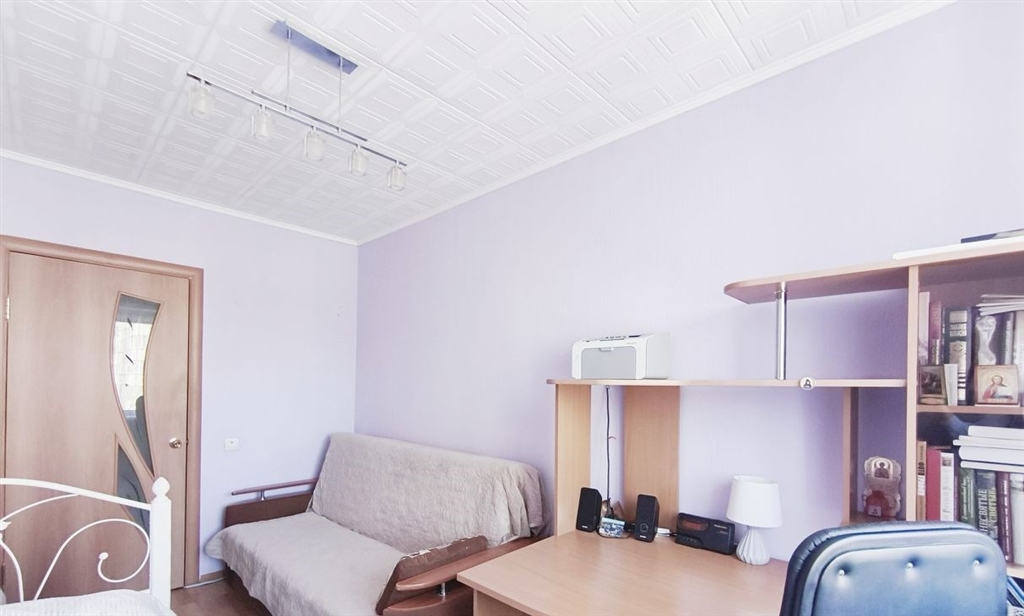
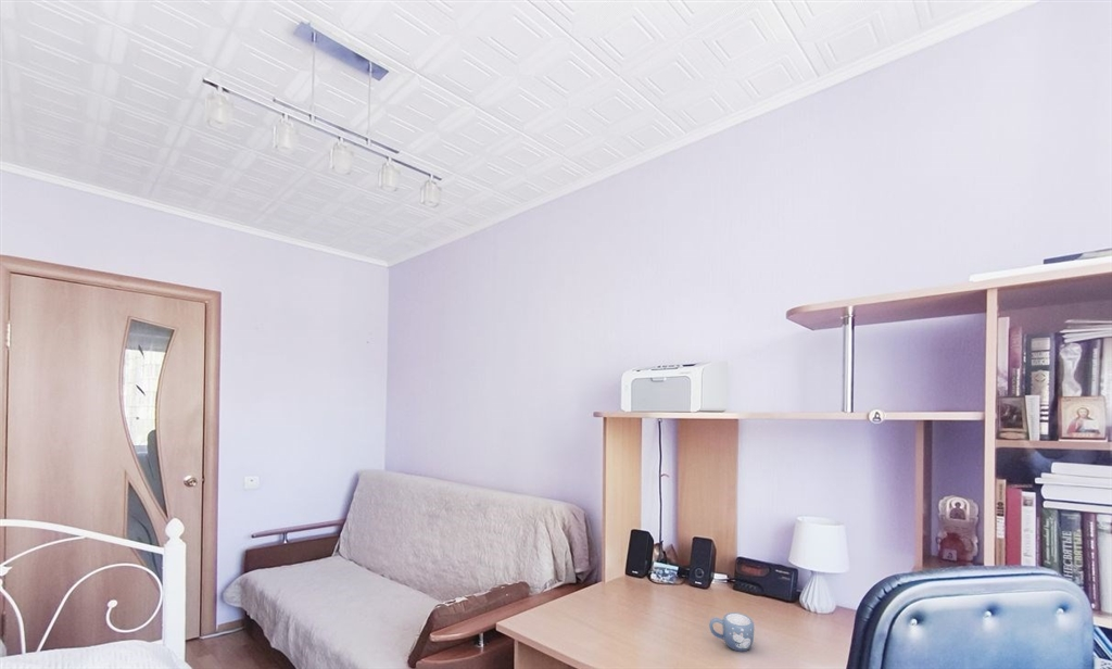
+ mug (731, 631)
